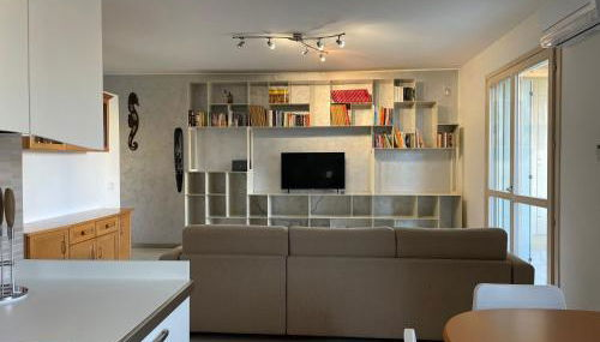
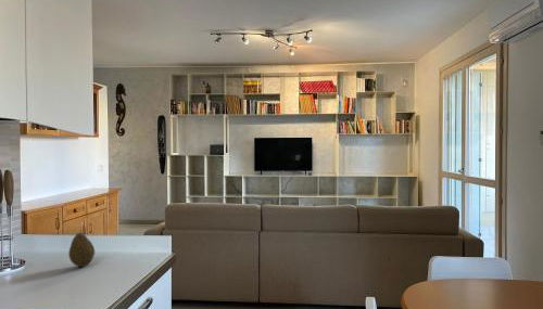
+ fruit (81, 249)
